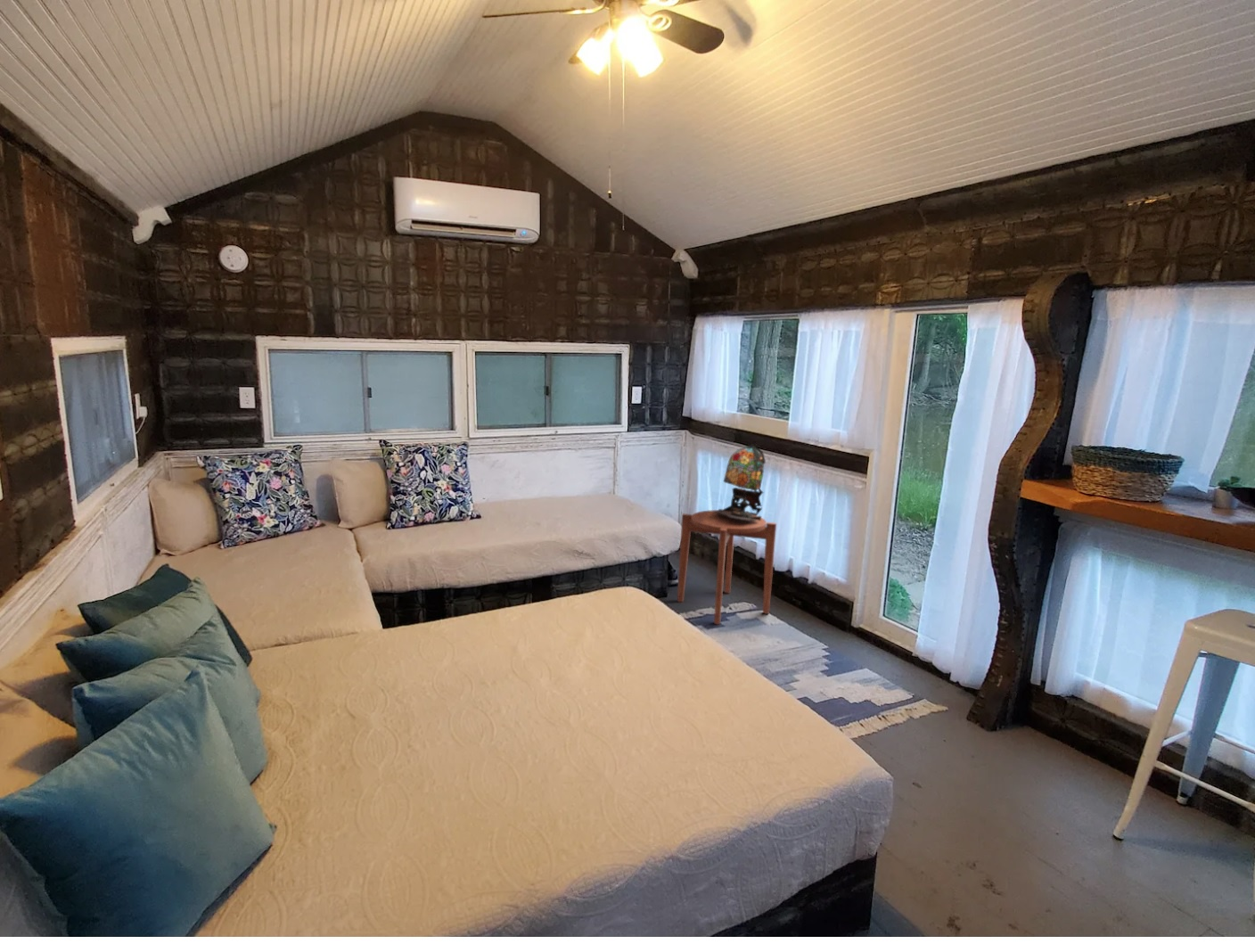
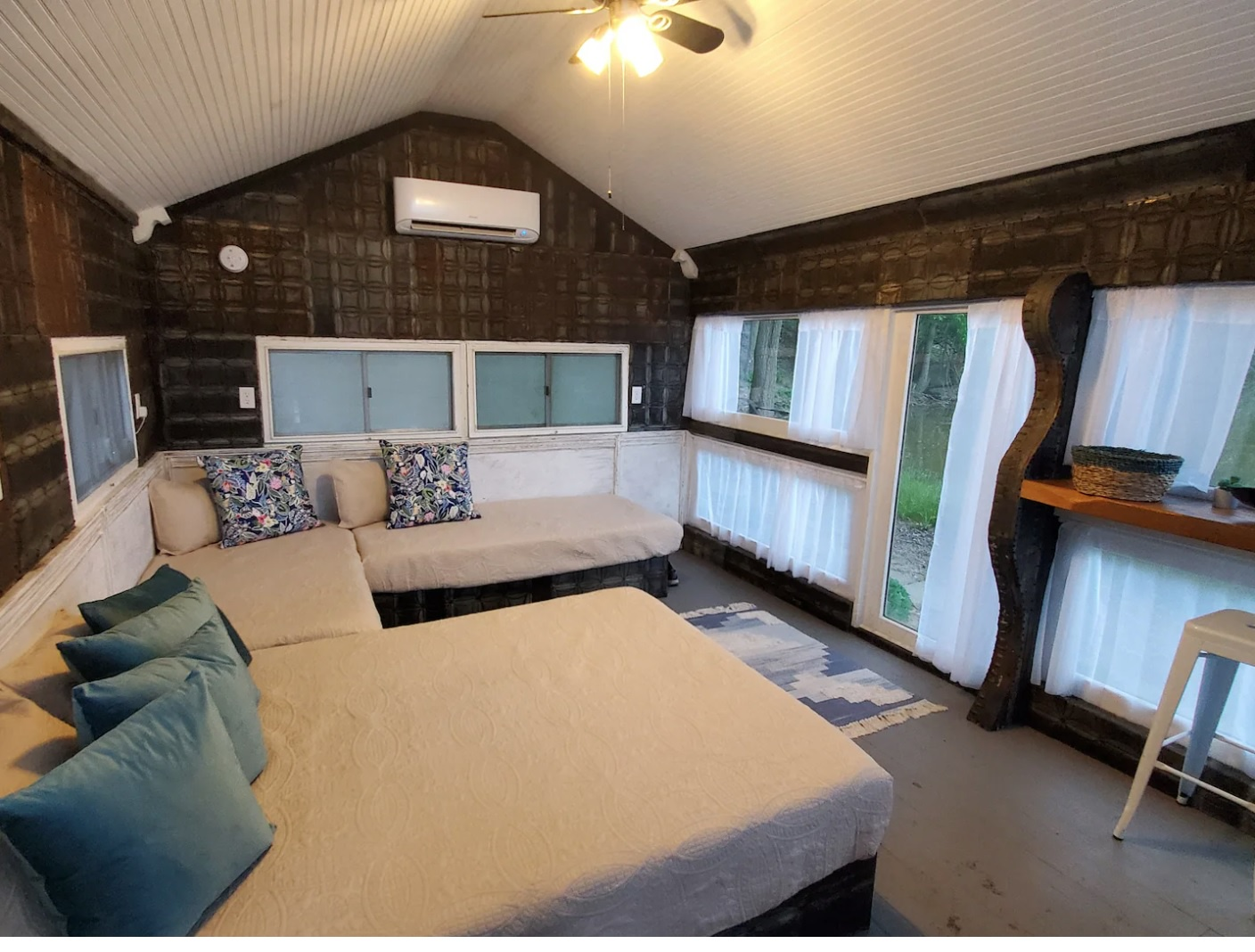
- table lamp (742, 481)
- side table (724, 563)
